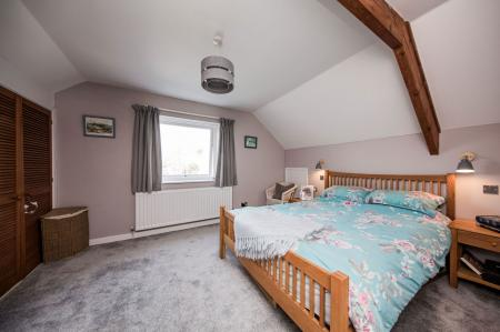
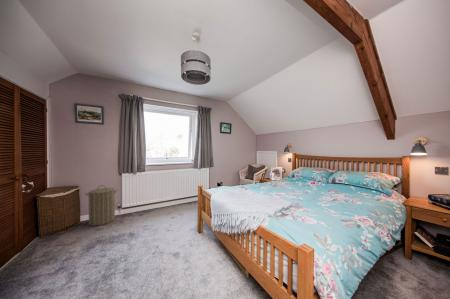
+ laundry hamper (102, 203)
